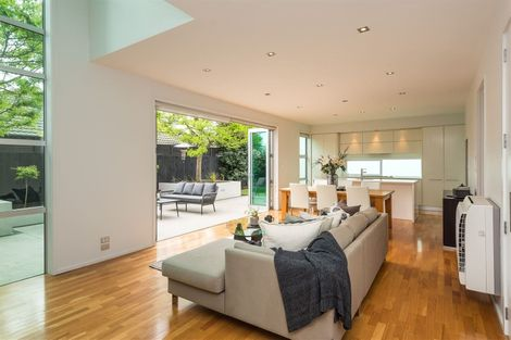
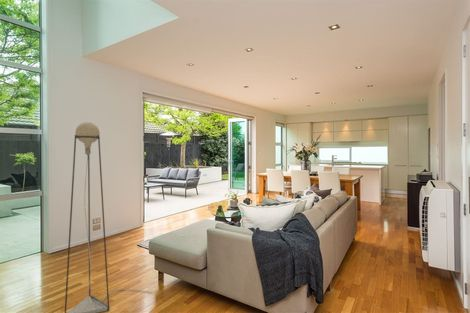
+ floor lamp (103, 212)
